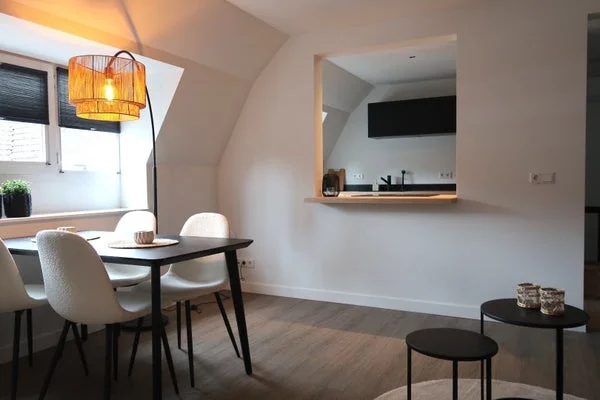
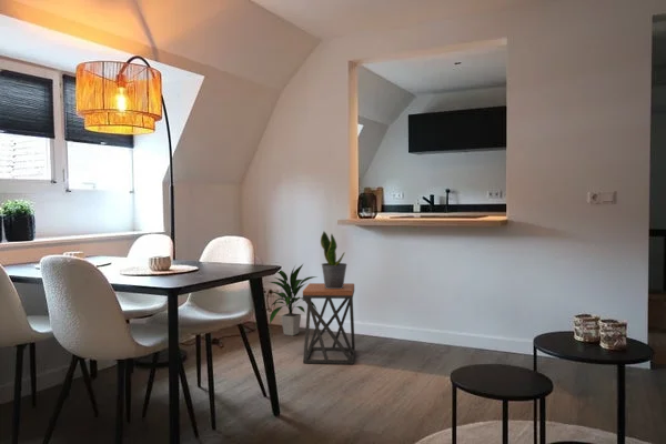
+ indoor plant (287, 297)
+ potted plant (334, 259)
+ stool (330, 321)
